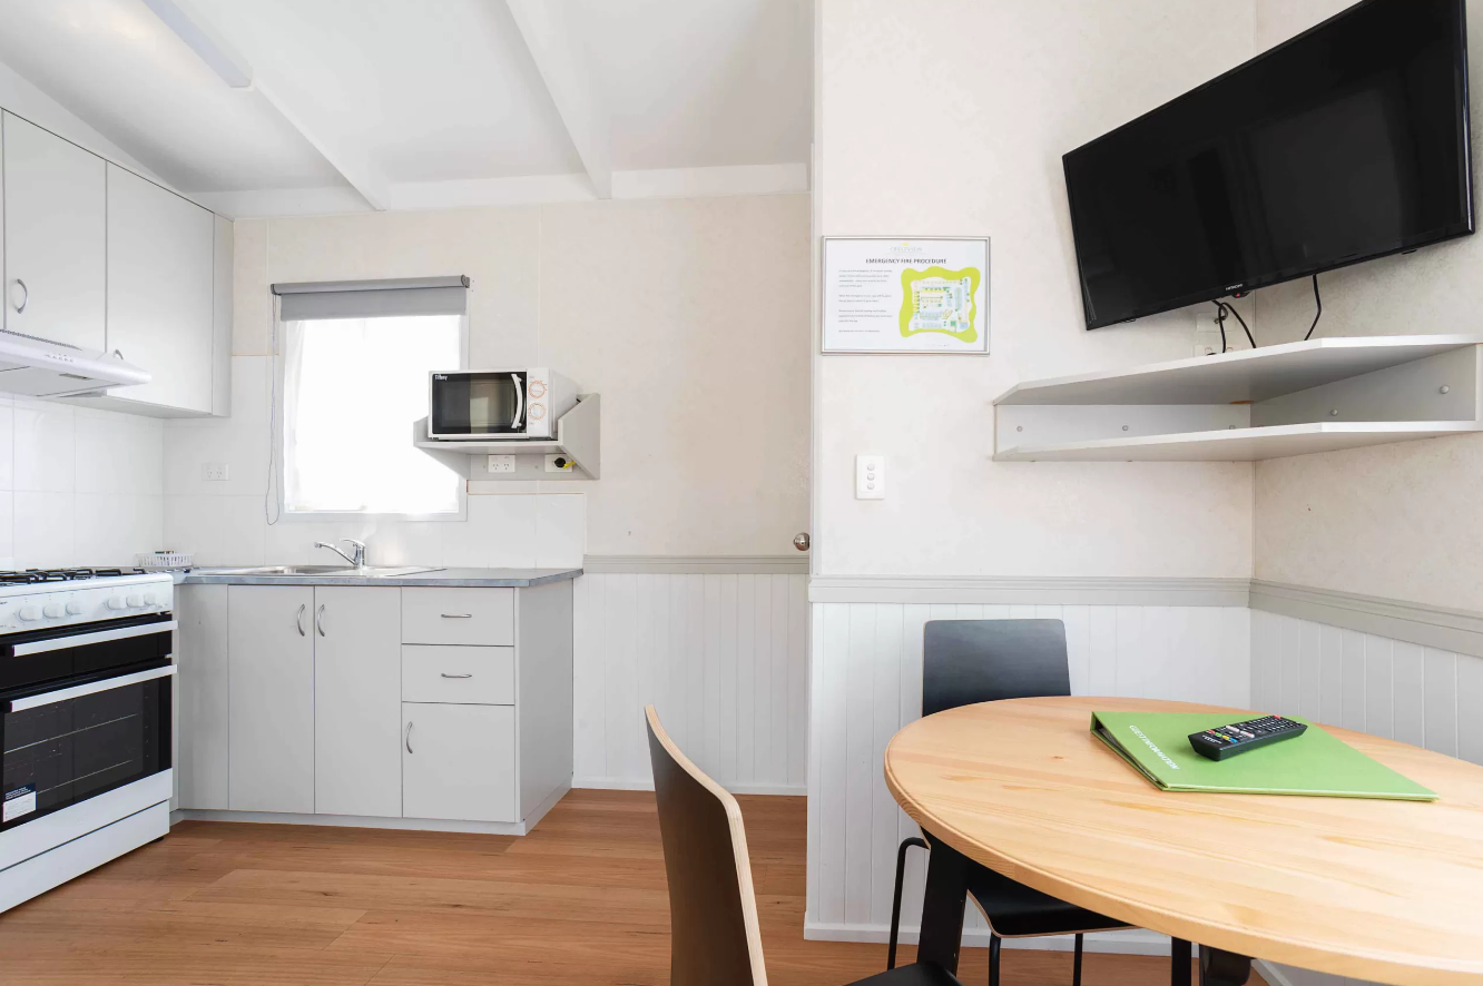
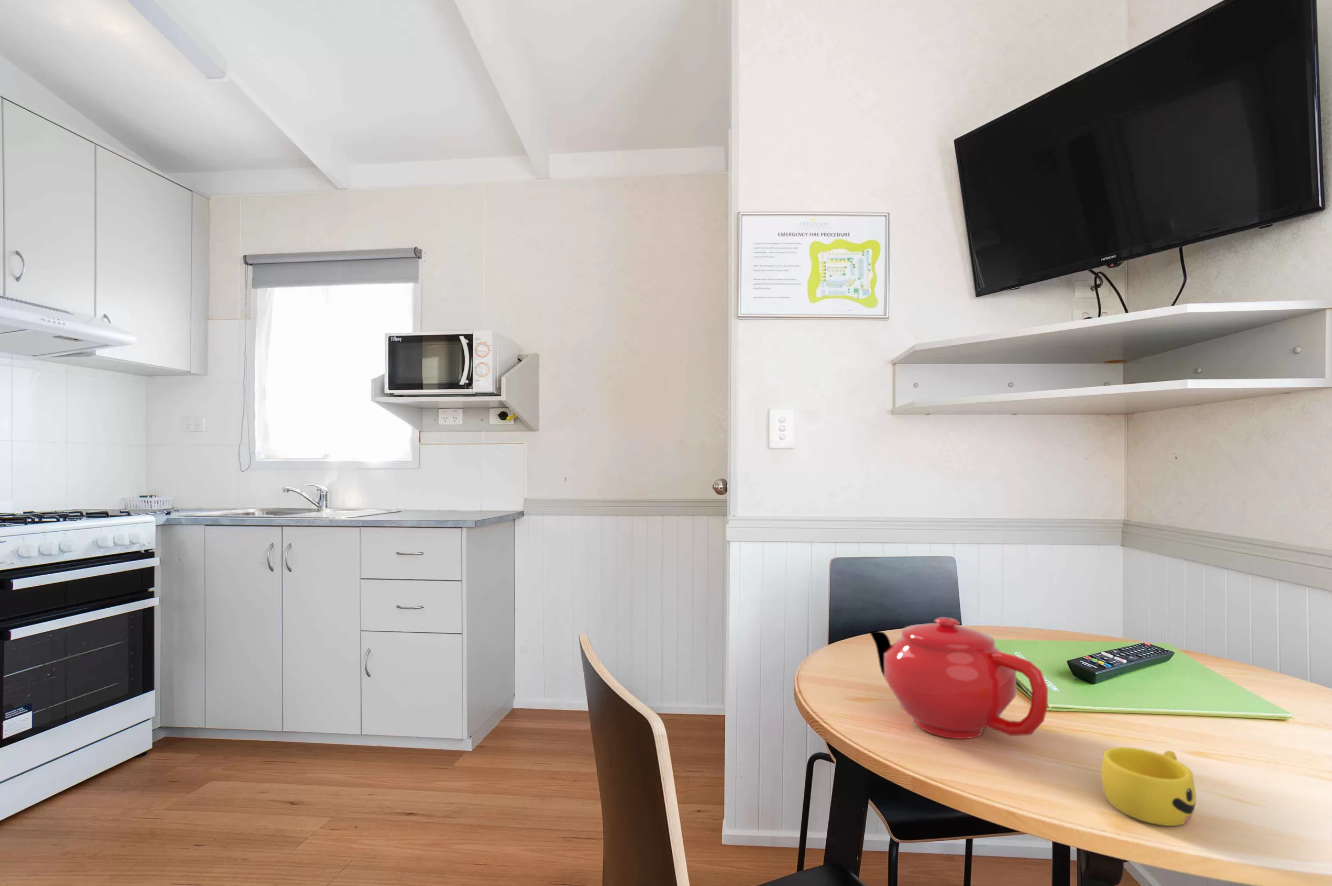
+ cup (1152, 782)
+ teapot (947, 671)
